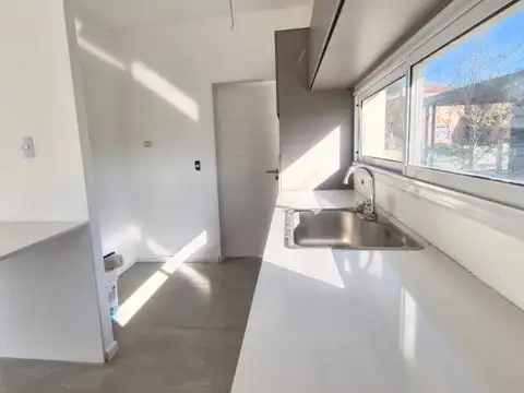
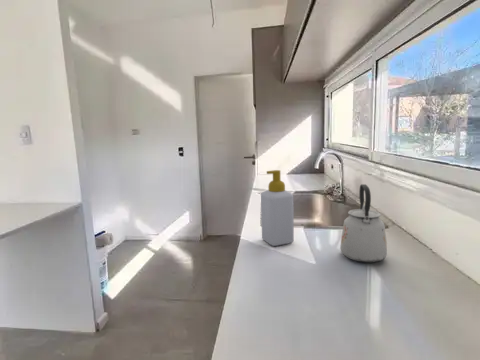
+ soap bottle (276, 206)
+ kettle (362, 219)
